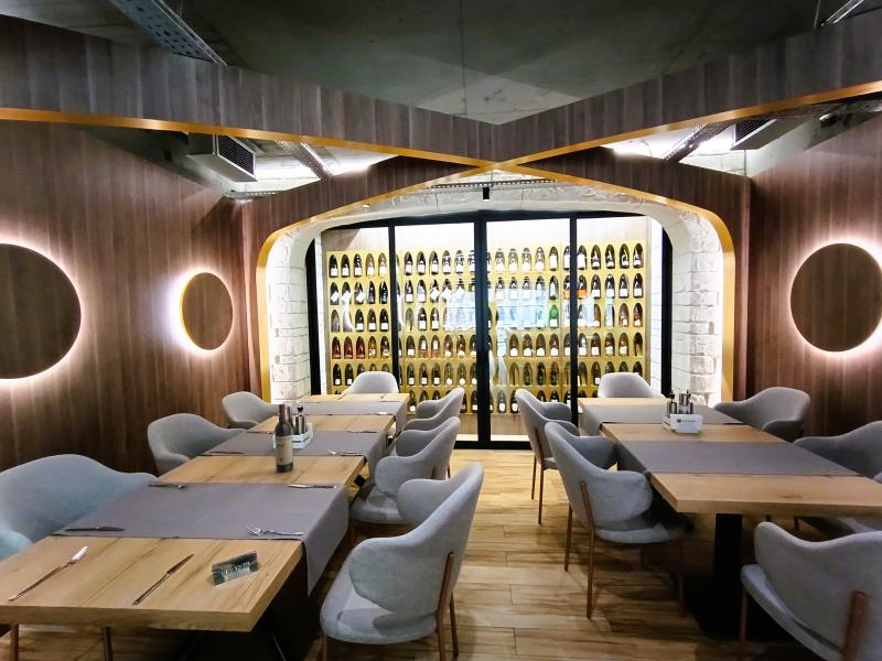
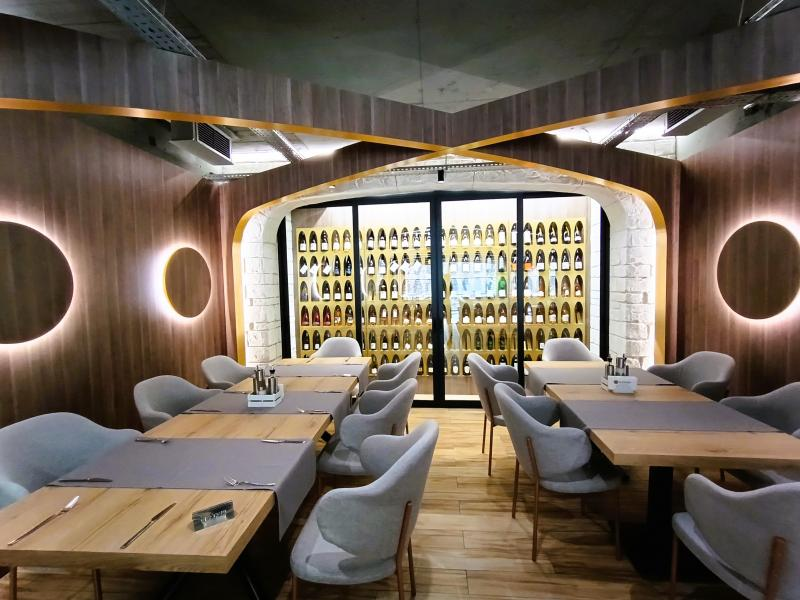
- wine bottle (283, 436)
